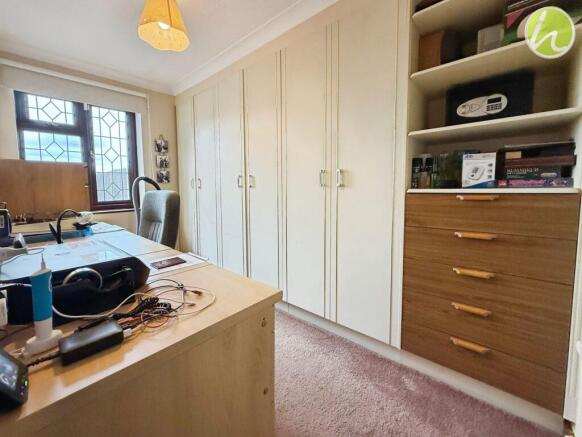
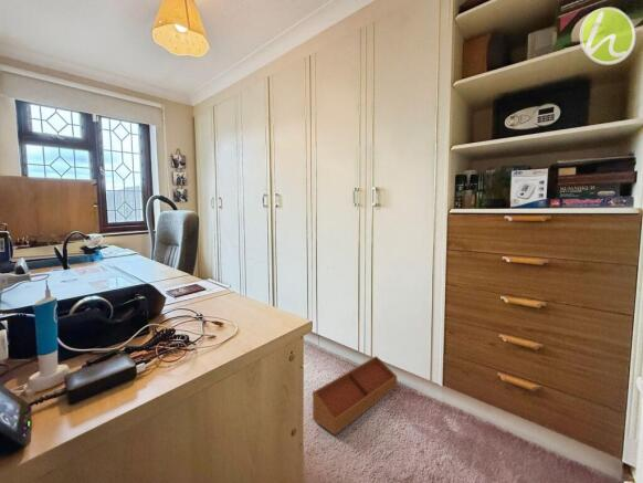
+ storage bin (358, 389)
